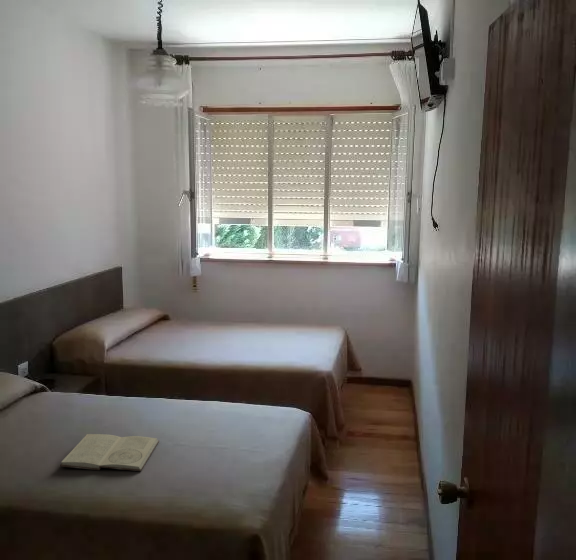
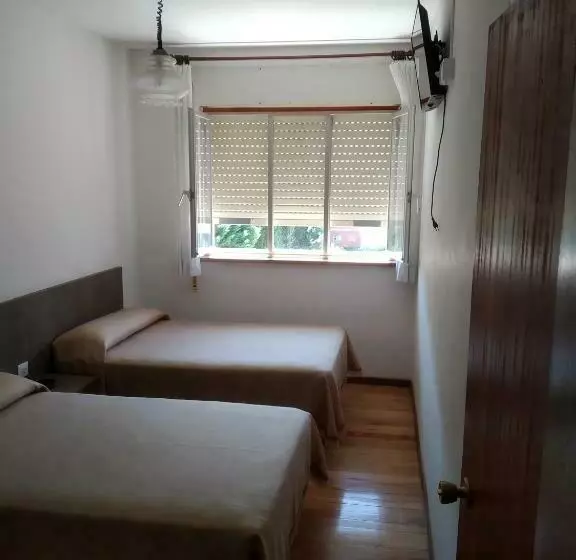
- book (112, 451)
